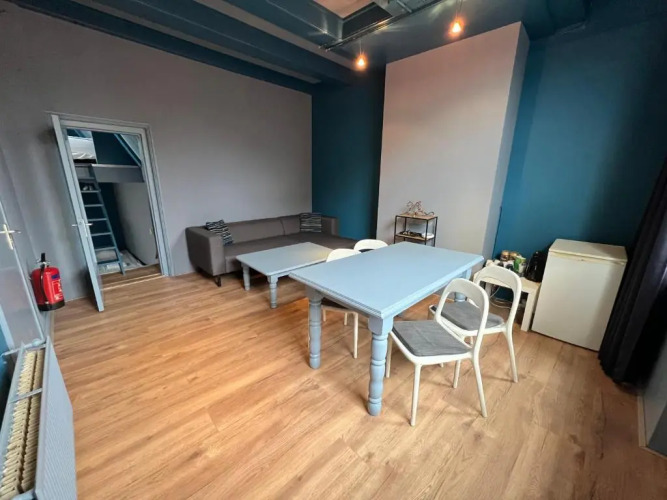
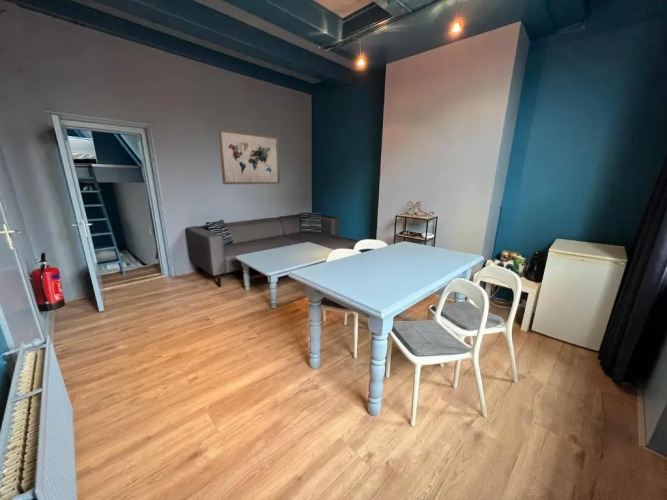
+ wall art (252, 159)
